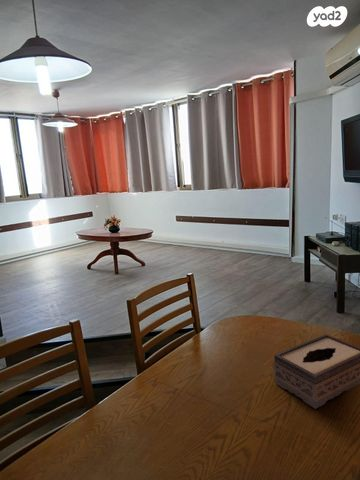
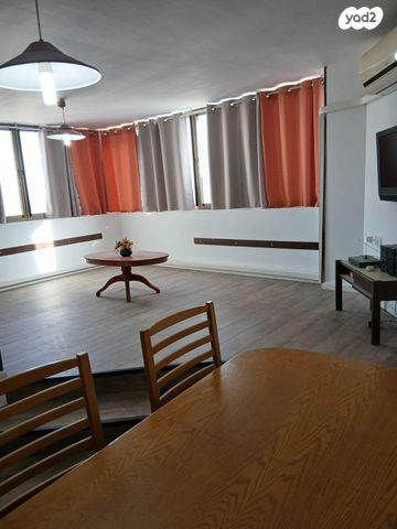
- tissue box (321, 367)
